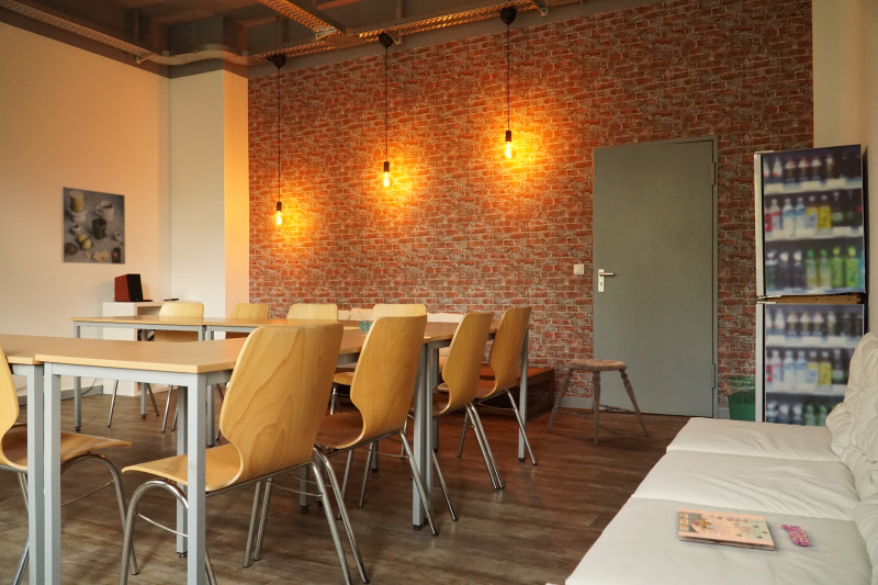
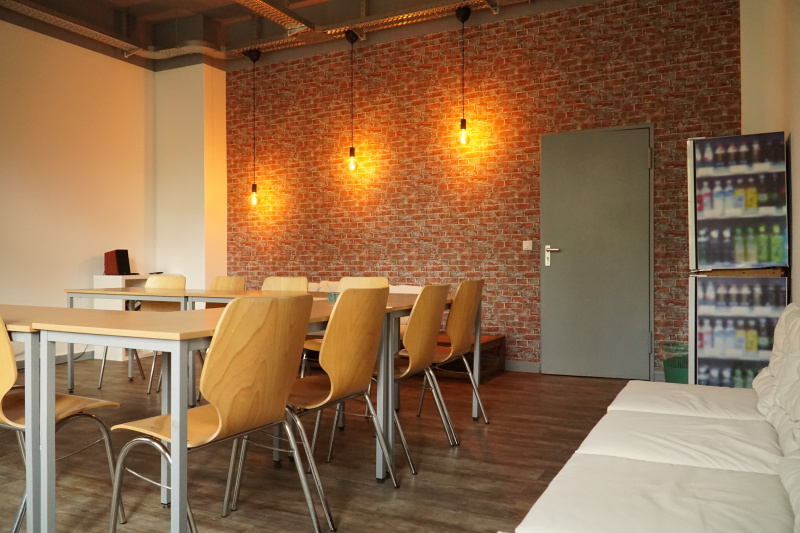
- stool (596, 397)
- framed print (94, 227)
- magazine (740, 529)
